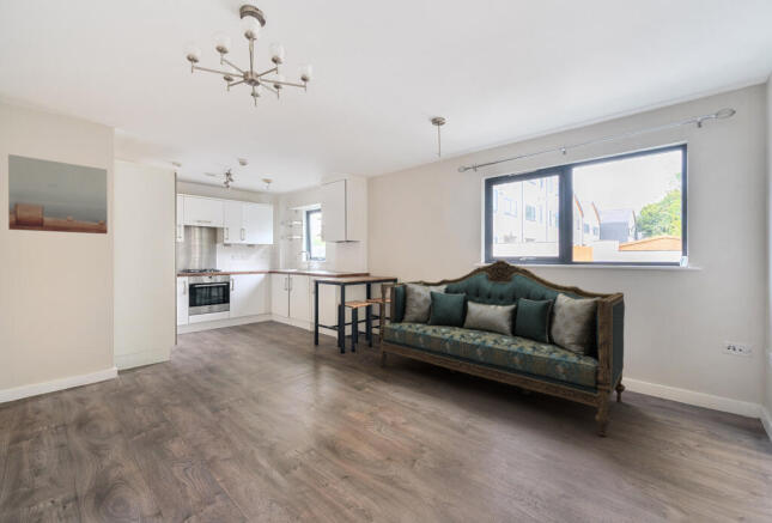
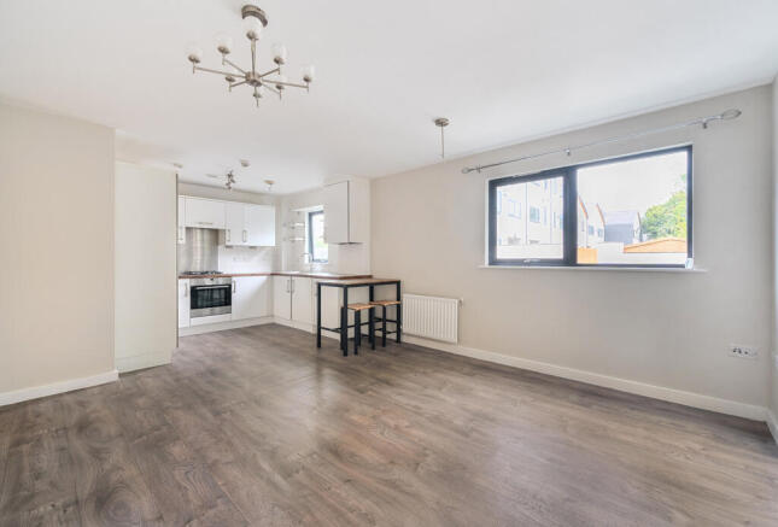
- sofa (491, 318)
- wall art (61, 196)
